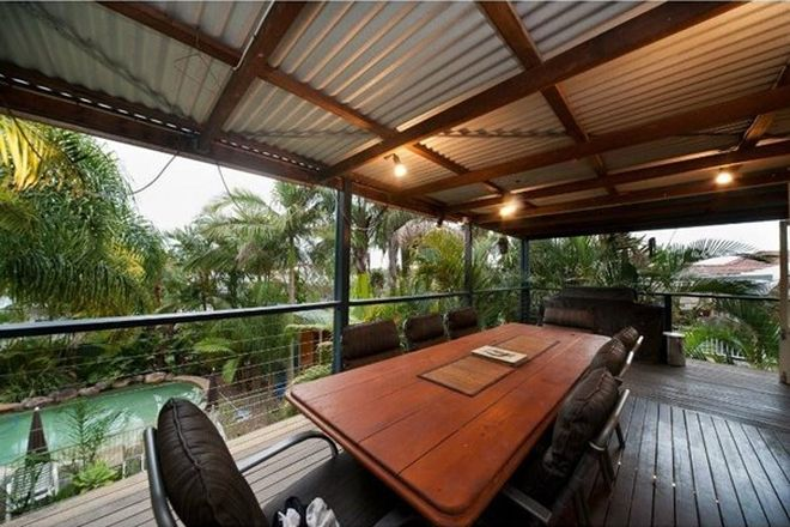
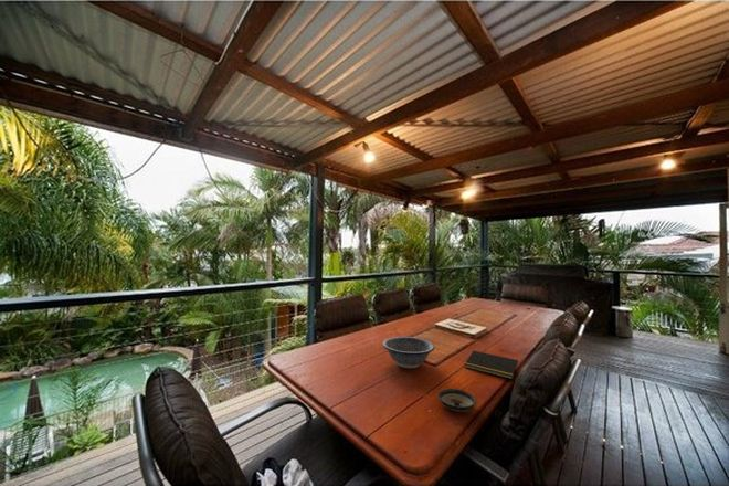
+ notepad (490, 363)
+ decorative bowl (408, 353)
+ saucer (456, 401)
